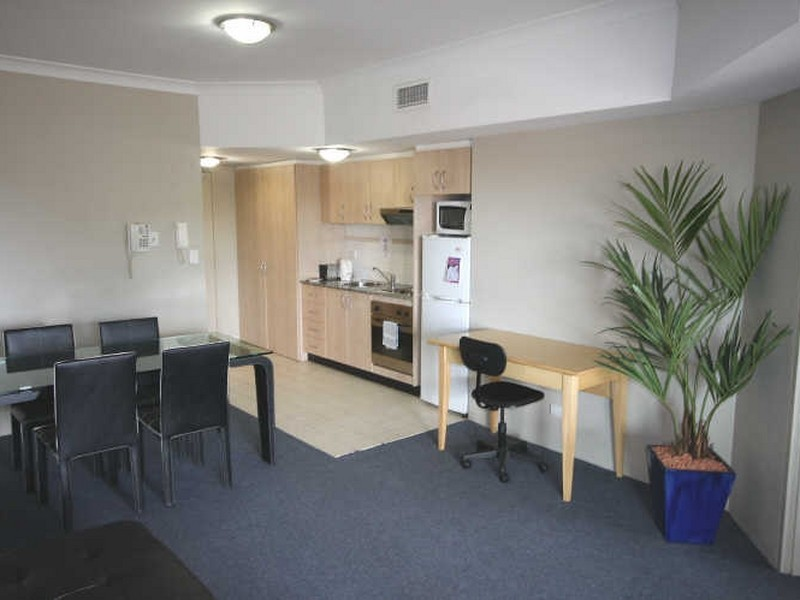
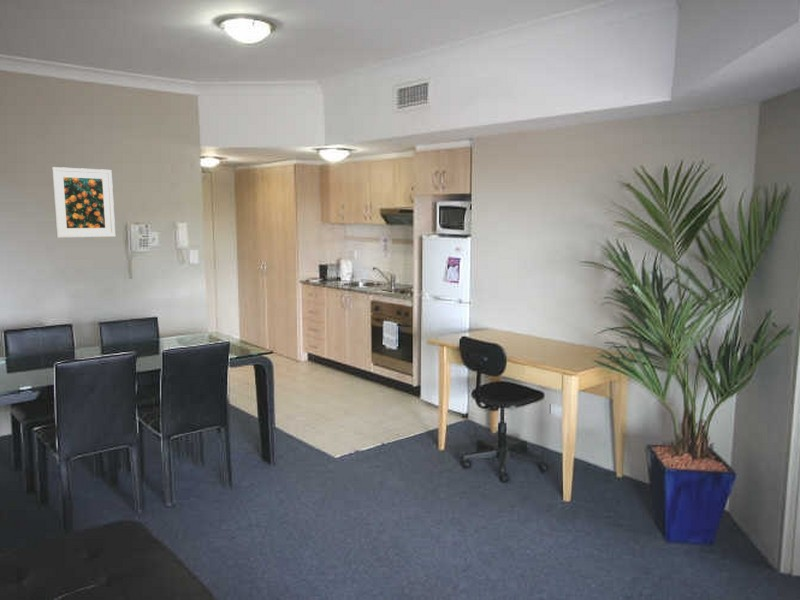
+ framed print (84, 203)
